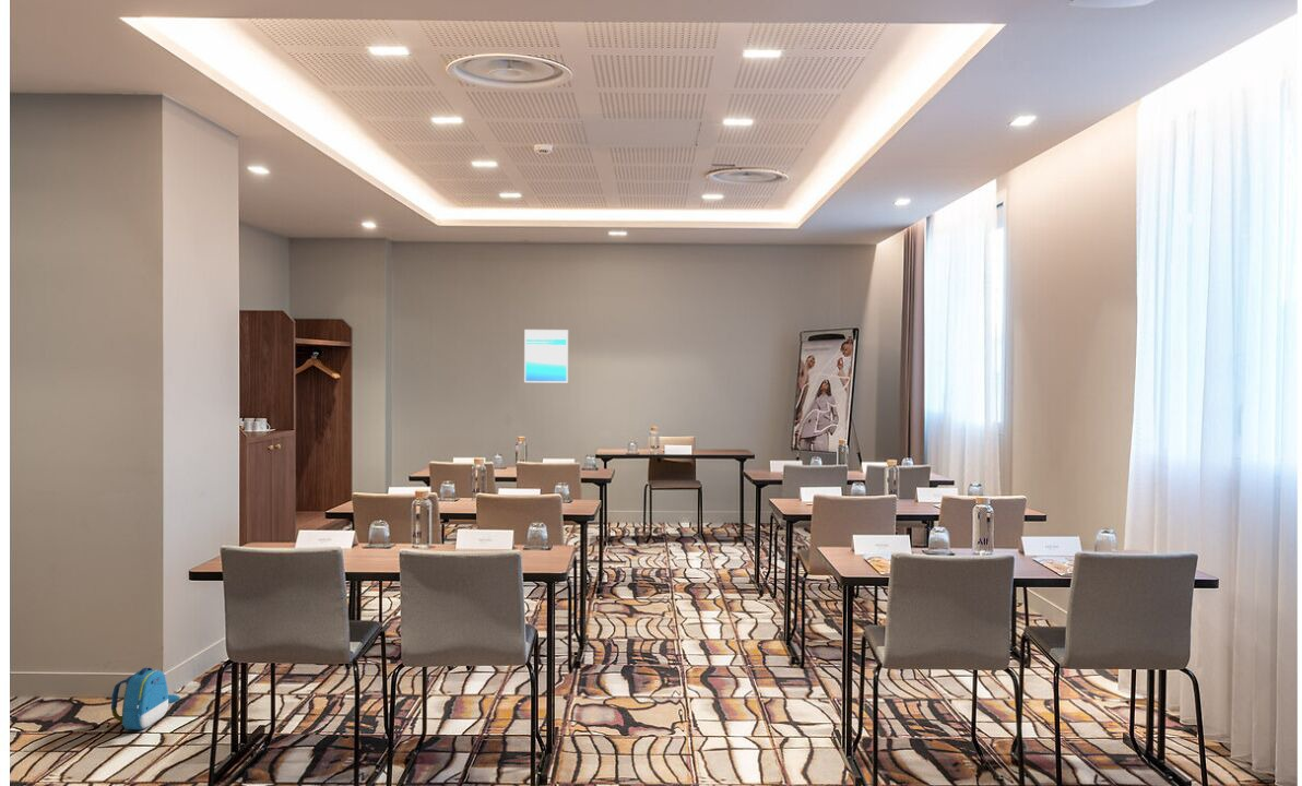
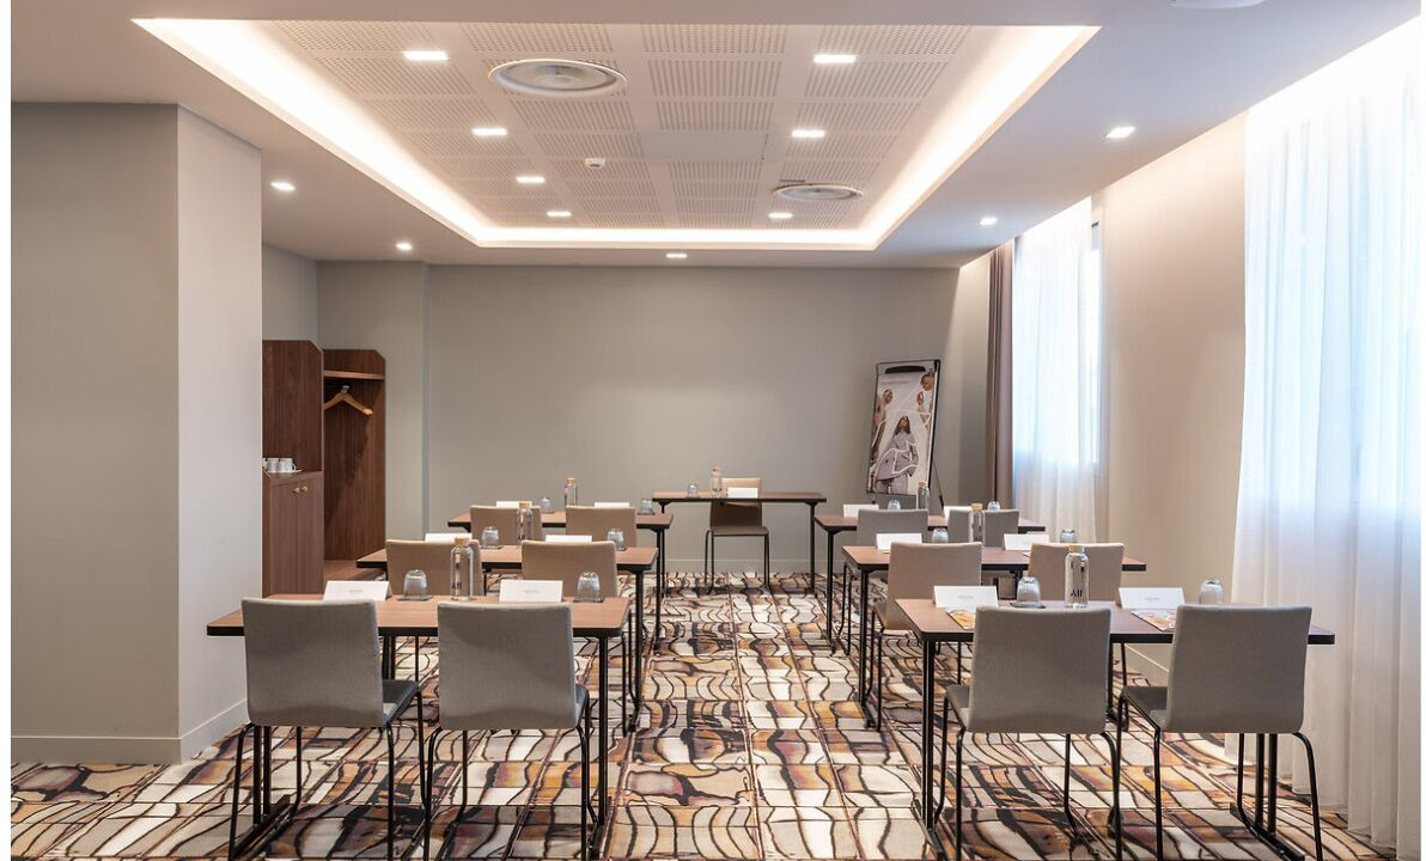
- backpack (143, 694)
- wall art (546, 356)
